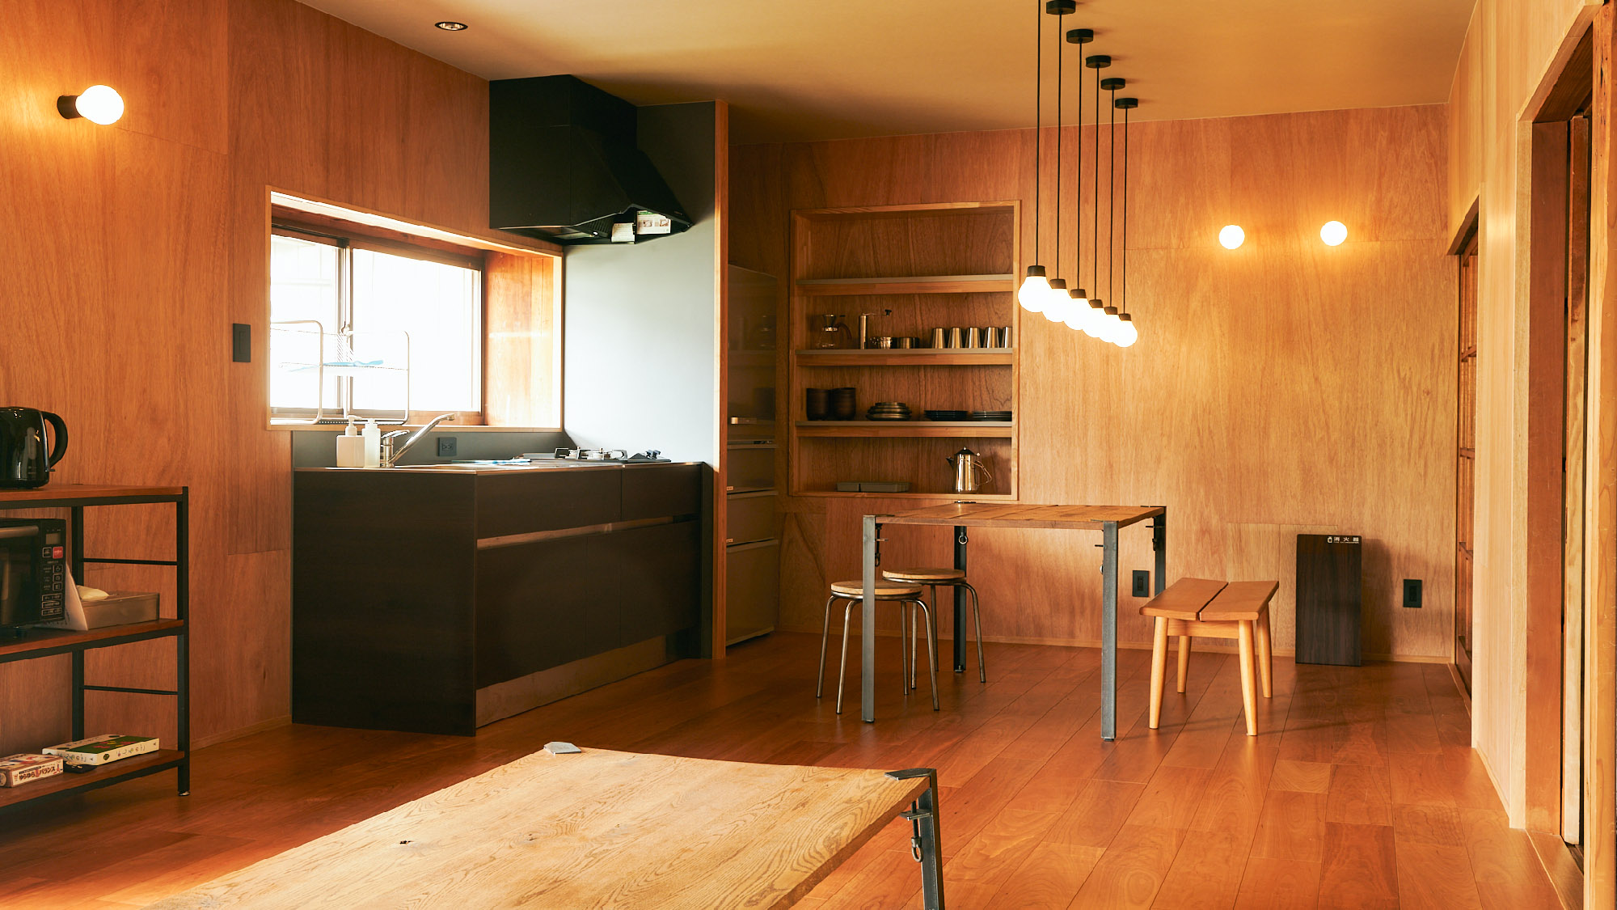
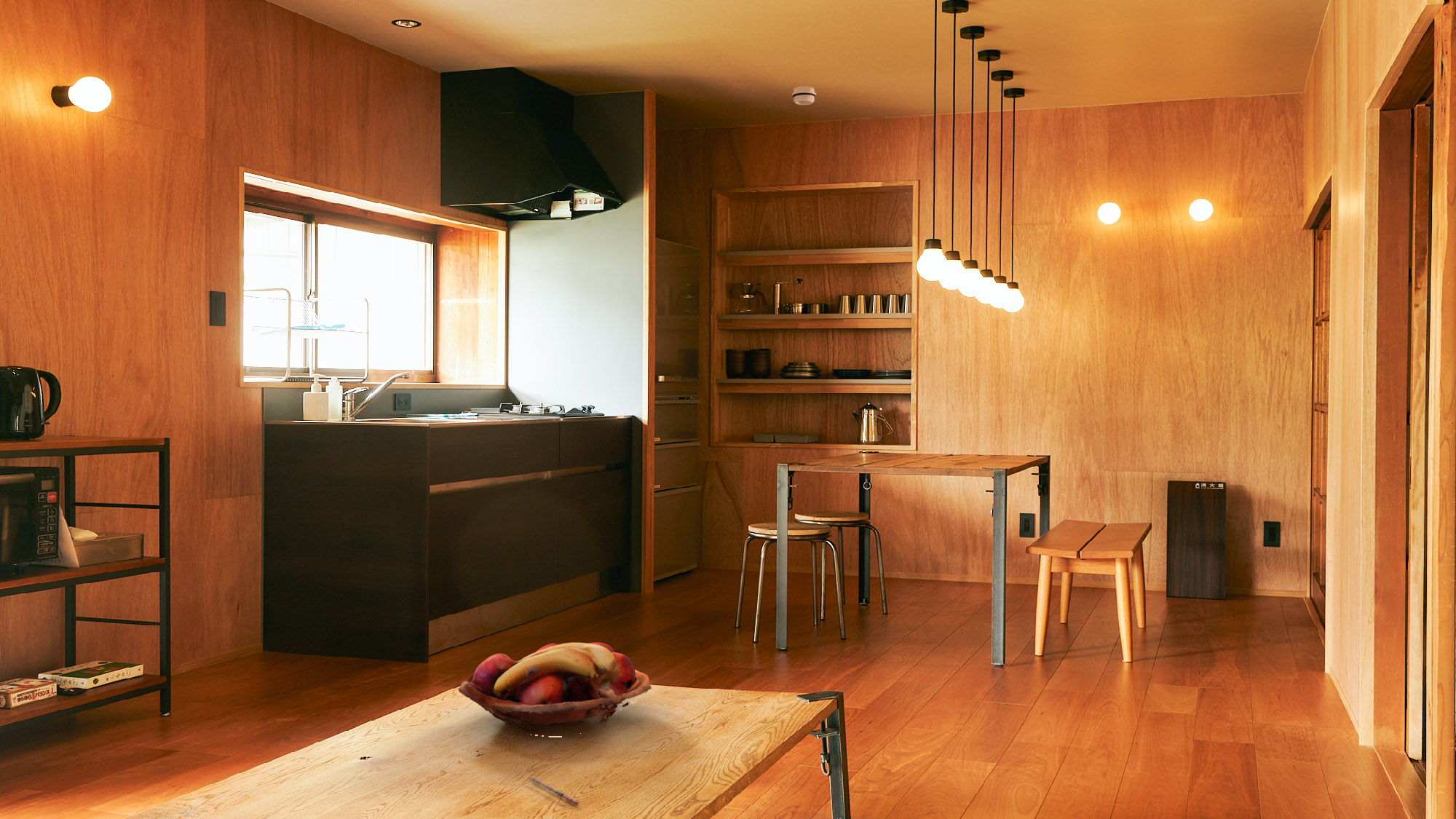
+ smoke detector (804, 95)
+ fruit basket (559, 680)
+ pen (553, 790)
